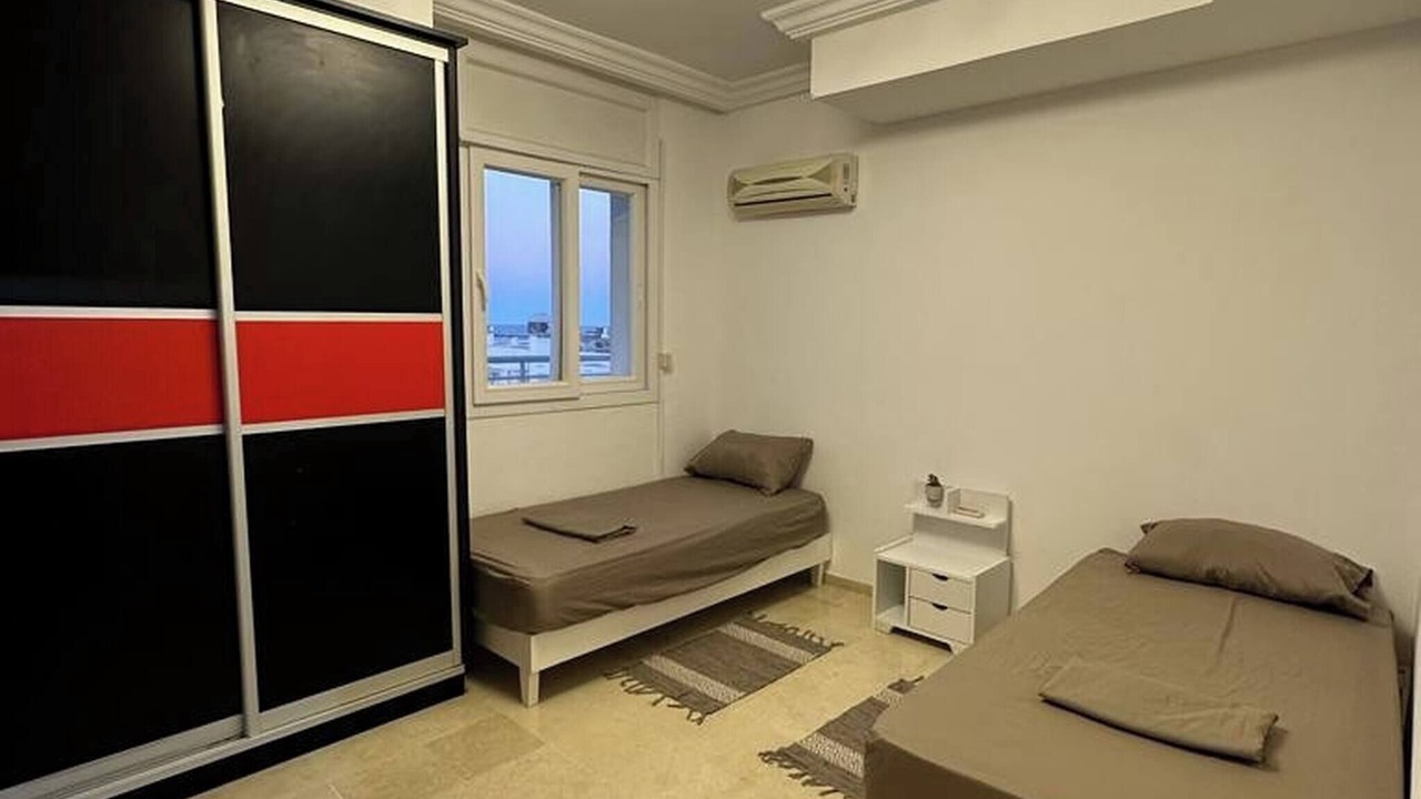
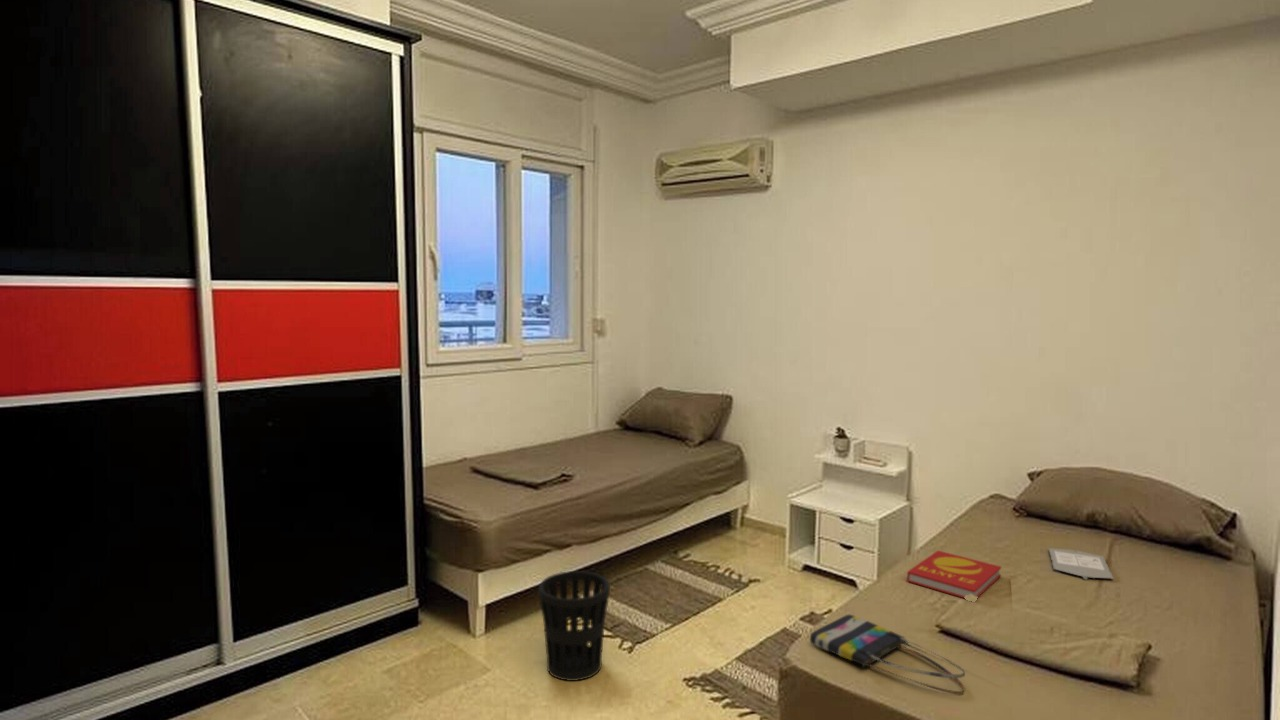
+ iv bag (1079, 563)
+ tote bag (890, 651)
+ wastebasket (574, 625)
+ book (954, 573)
